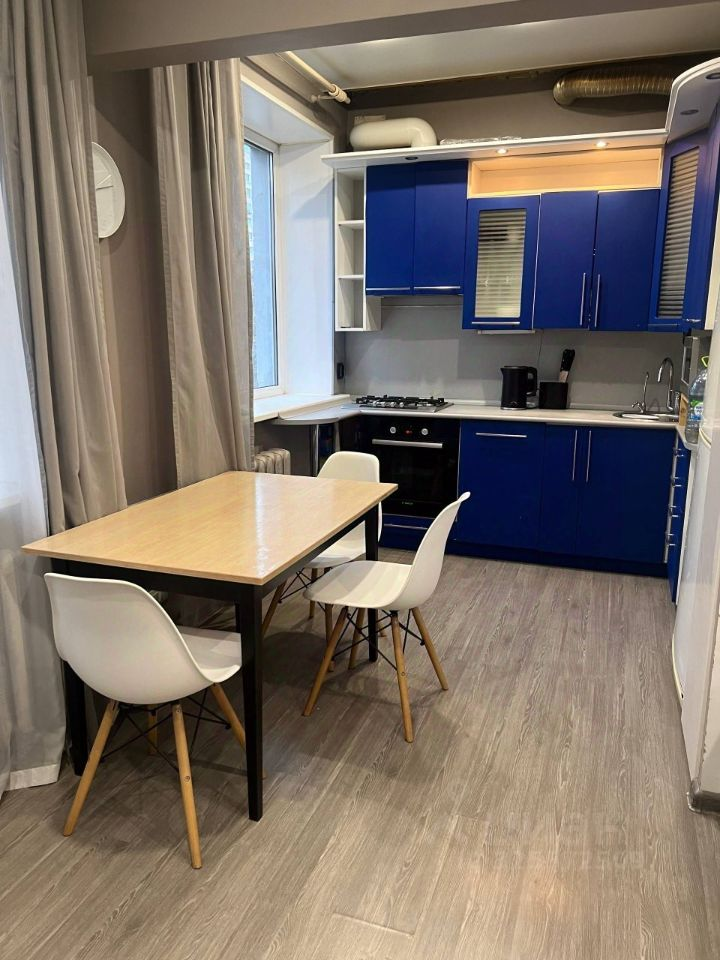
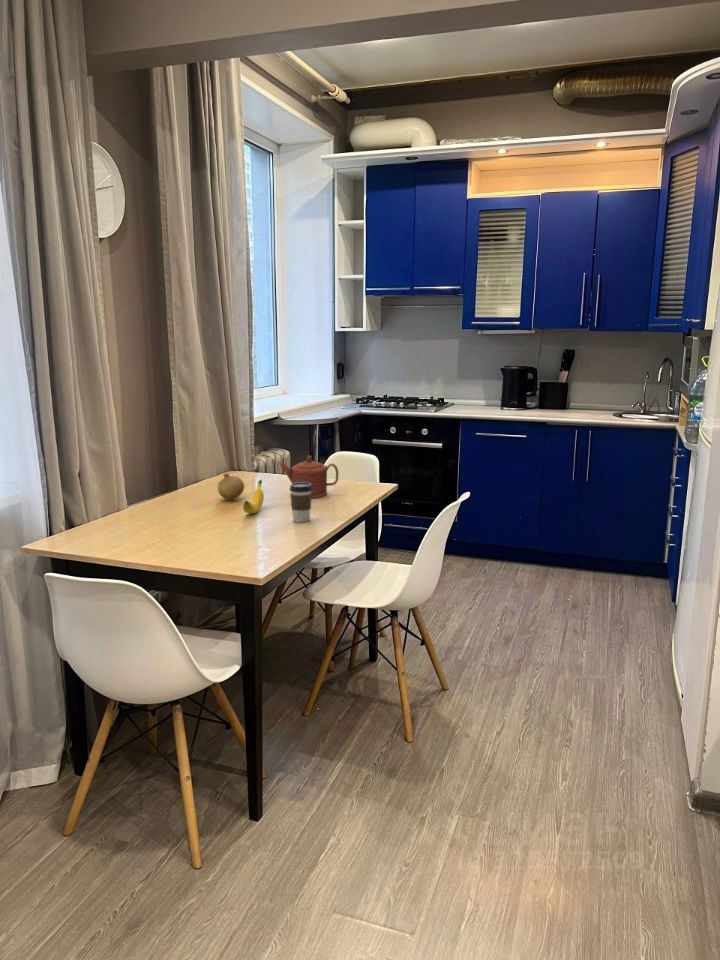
+ coffee cup (301, 502)
+ banana (254, 498)
+ fruit (230, 486)
+ teapot (309, 474)
